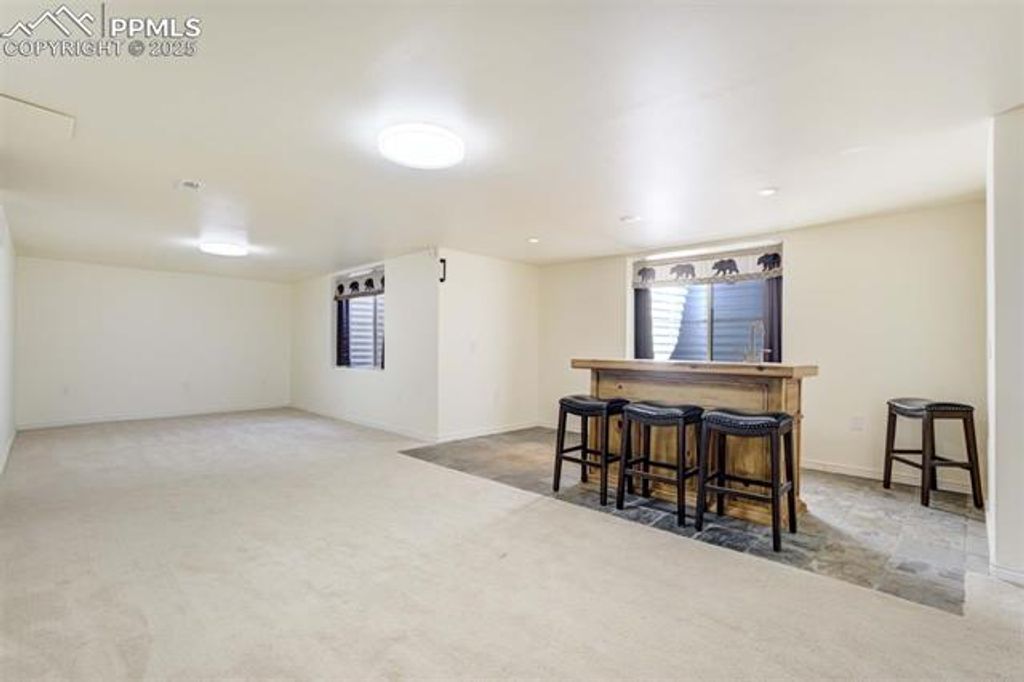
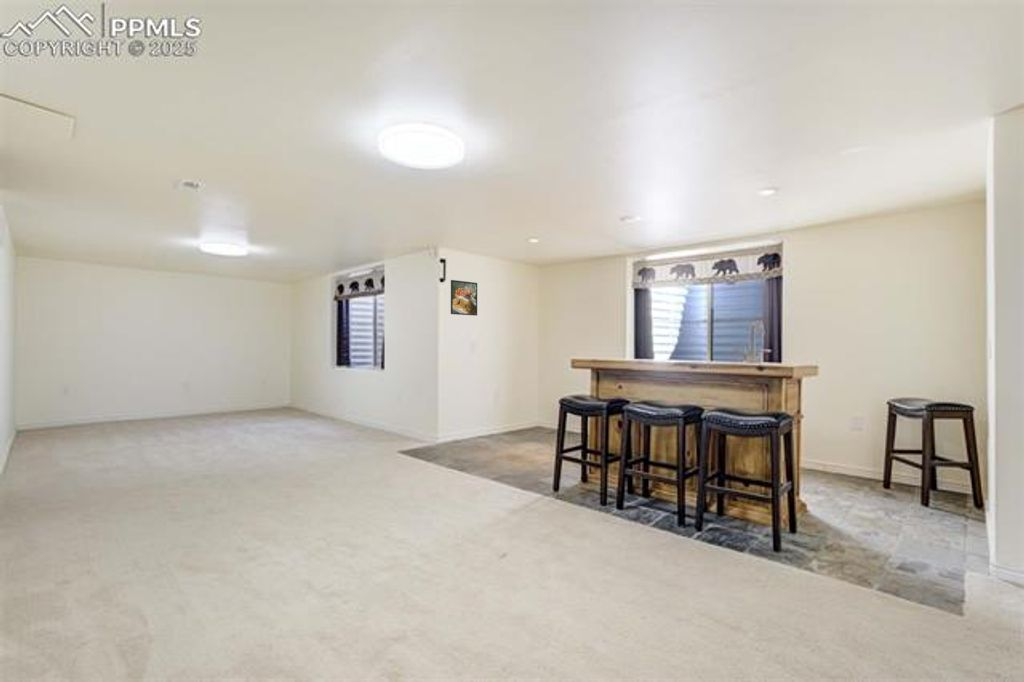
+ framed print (464, 298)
